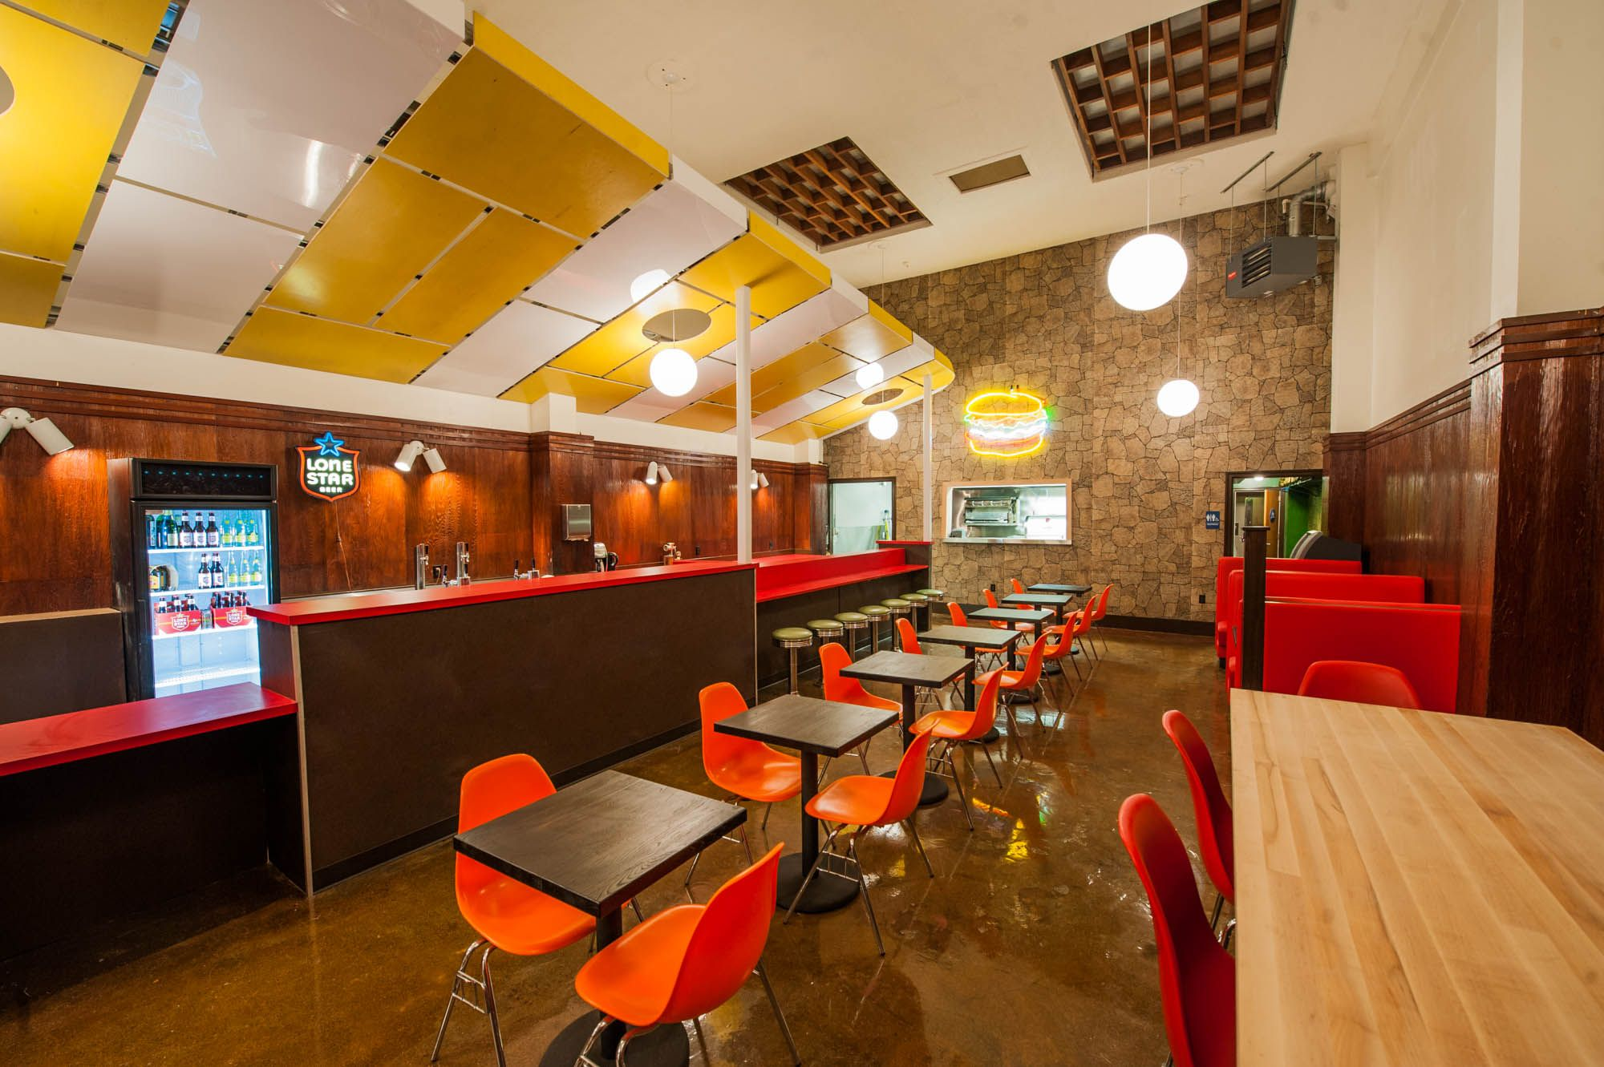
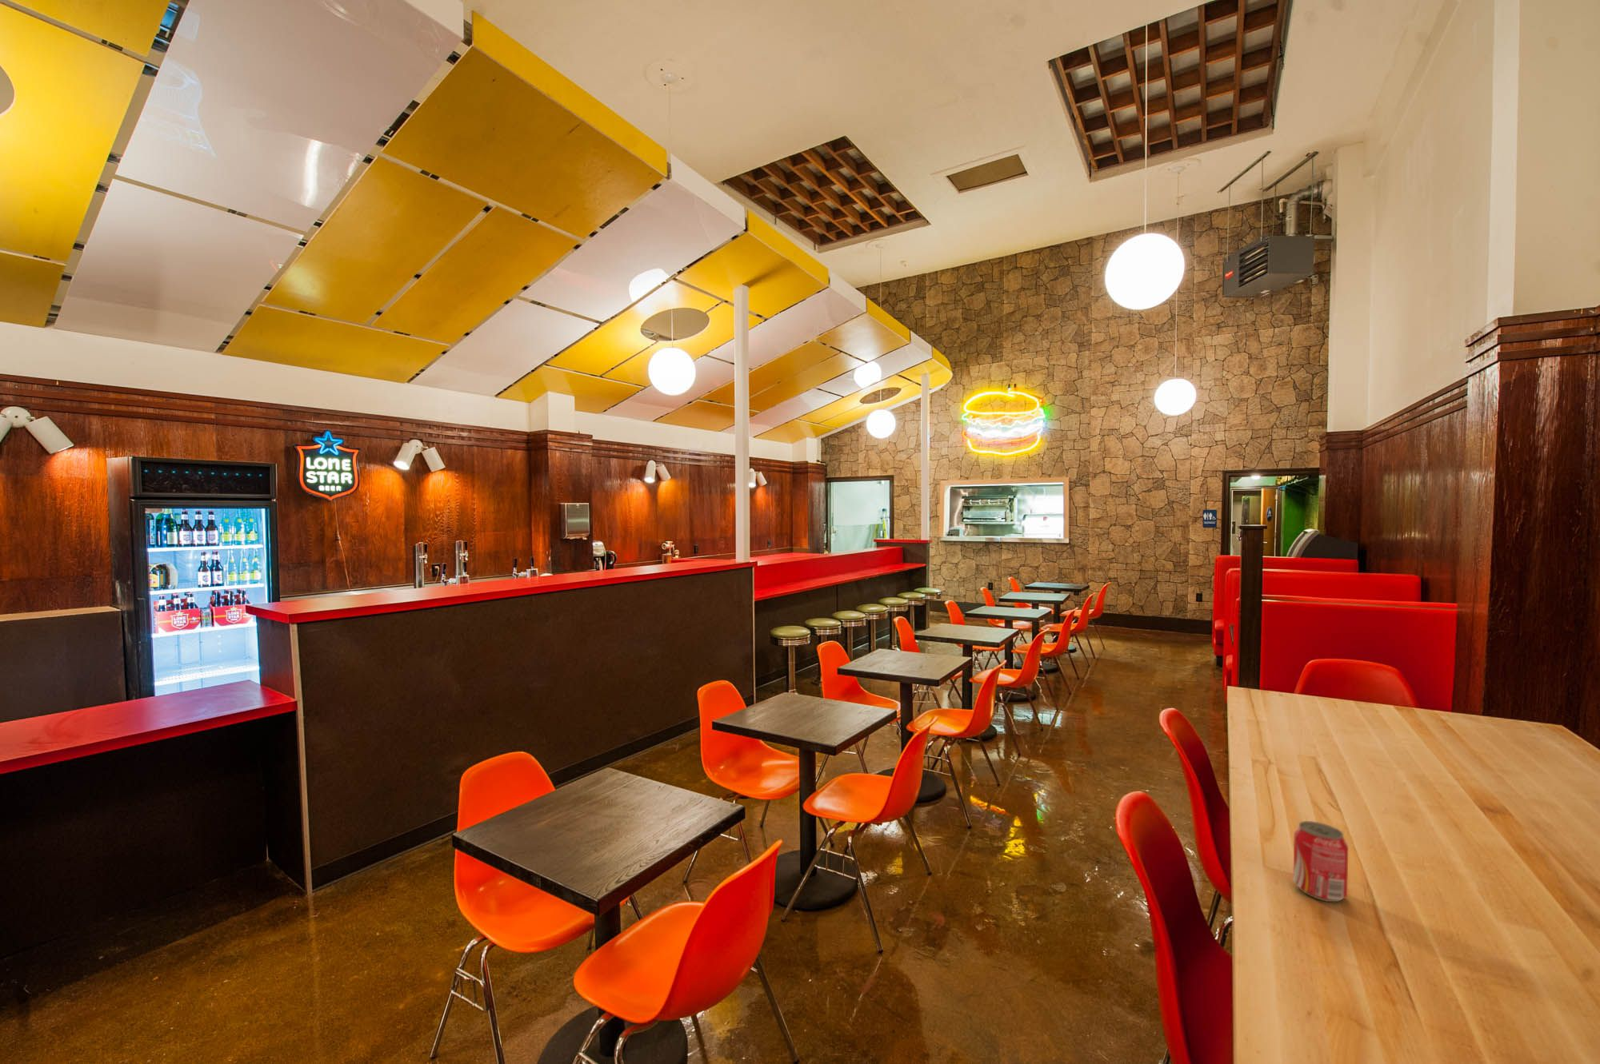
+ beverage can (1320, 860)
